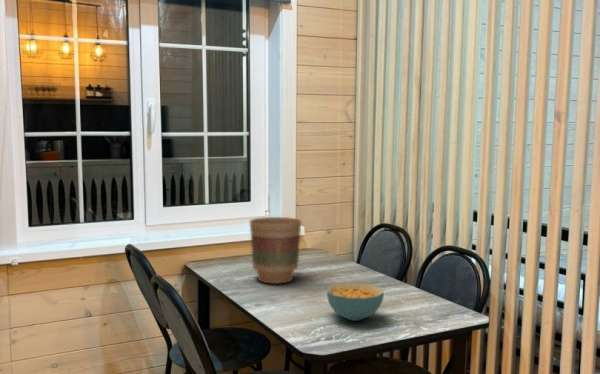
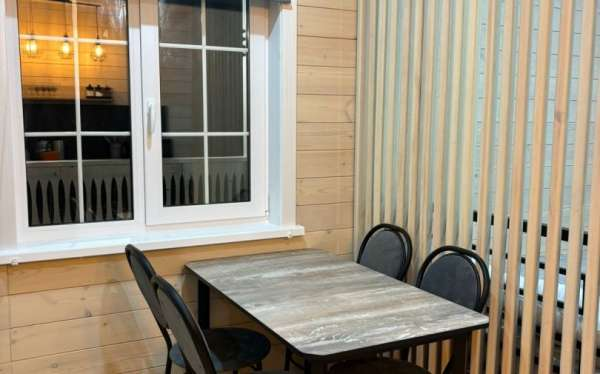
- flower pot (275, 249)
- cereal bowl (354, 304)
